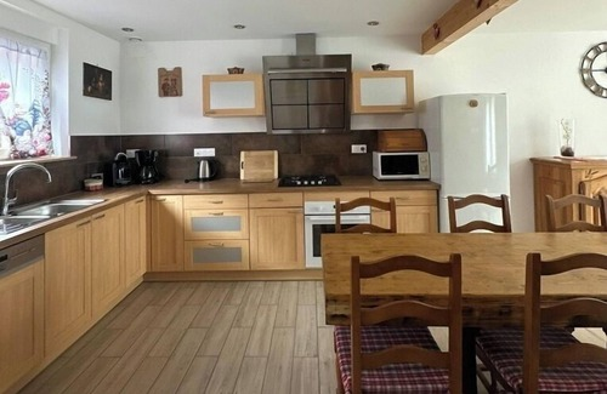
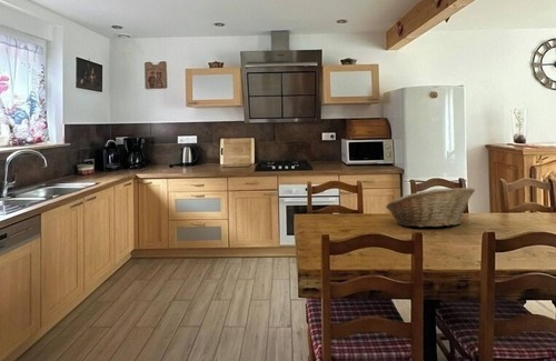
+ fruit basket (430, 205)
